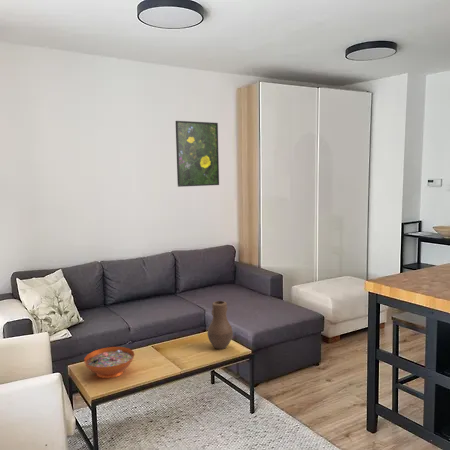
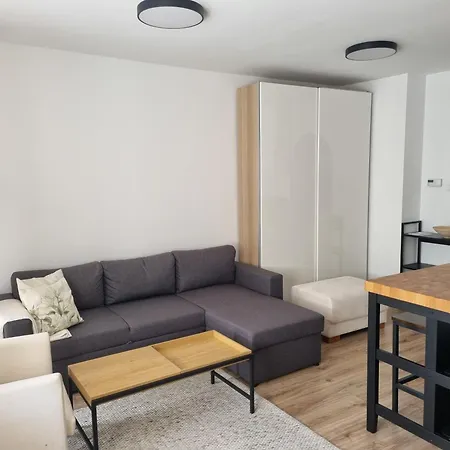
- decorative bowl (110, 364)
- vase (219, 324)
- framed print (198, 154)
